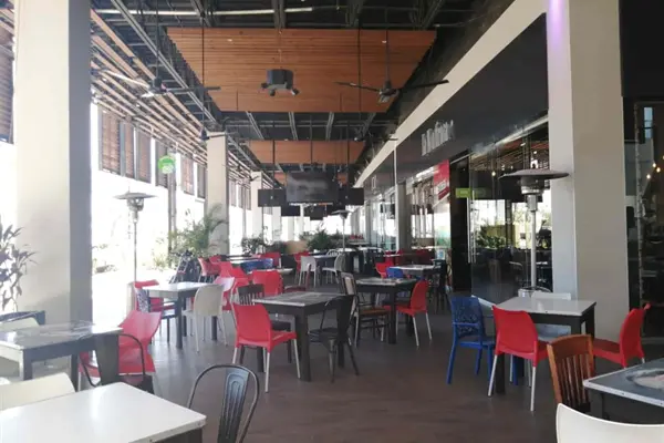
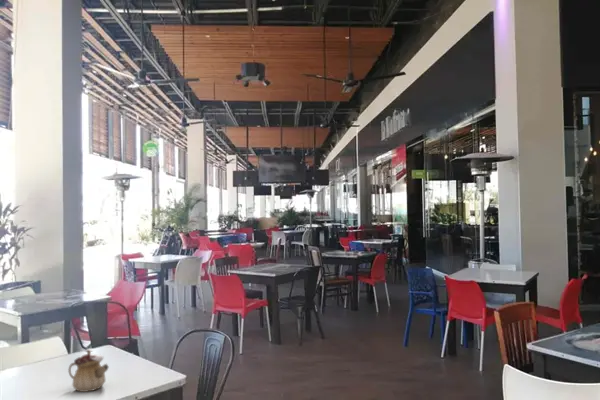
+ teapot (87, 367)
